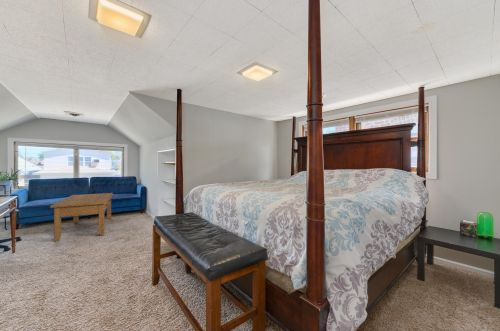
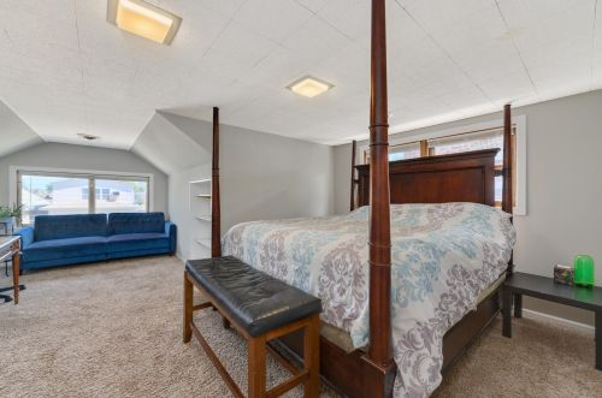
- coffee table (87, 213)
